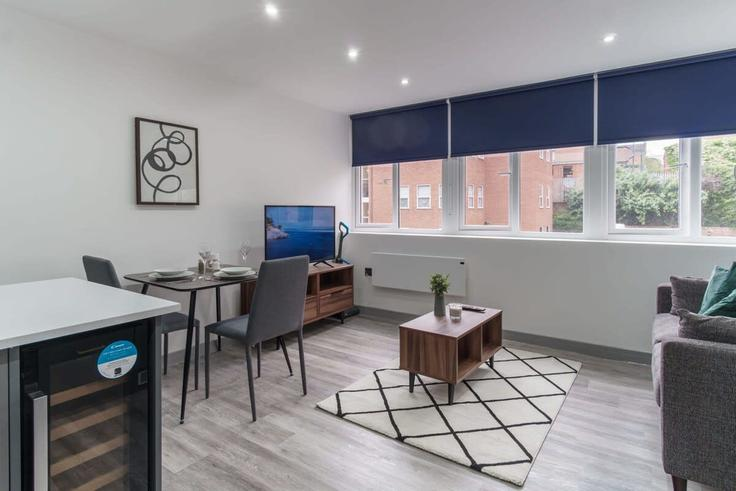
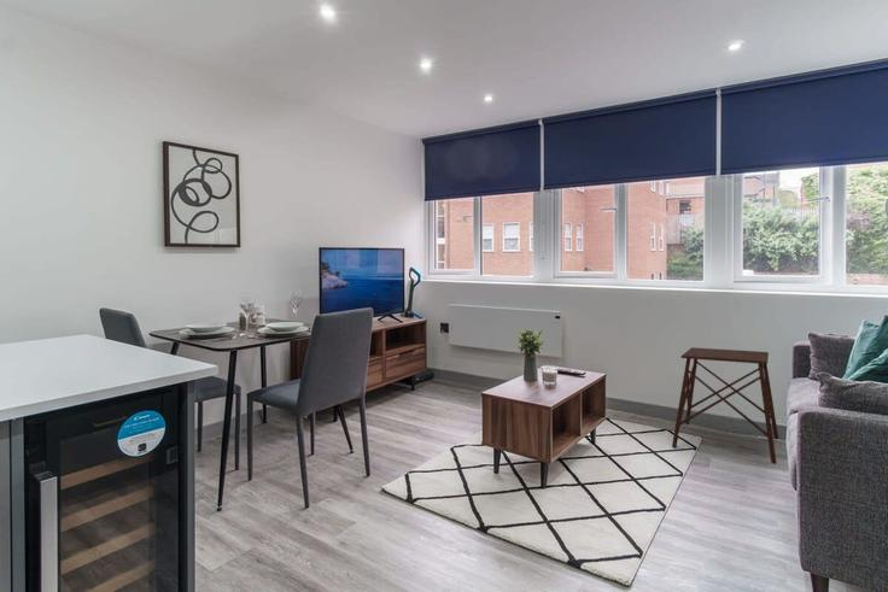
+ side table (725, 398)
